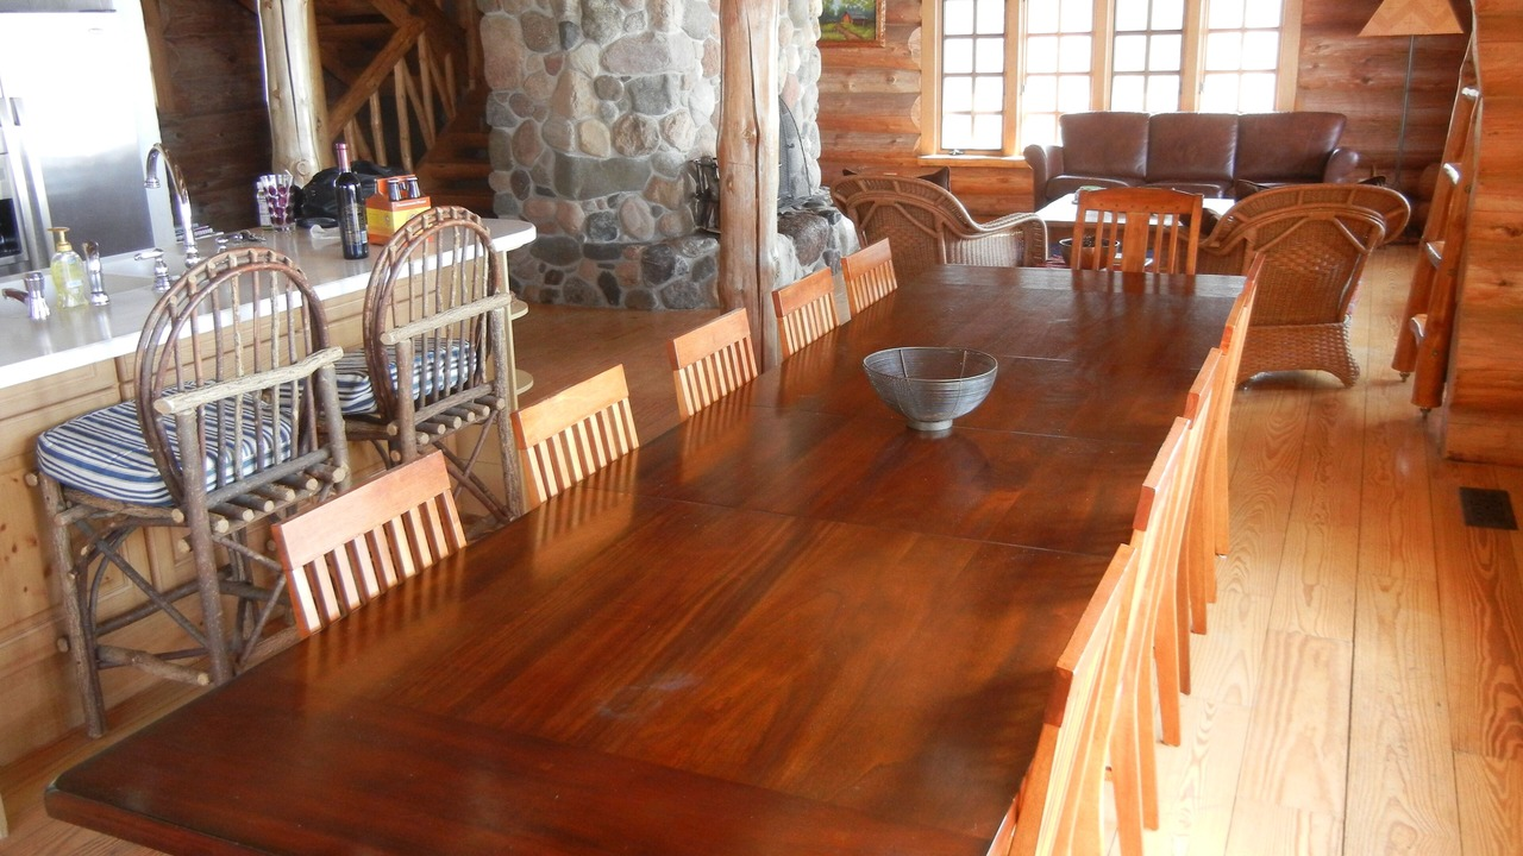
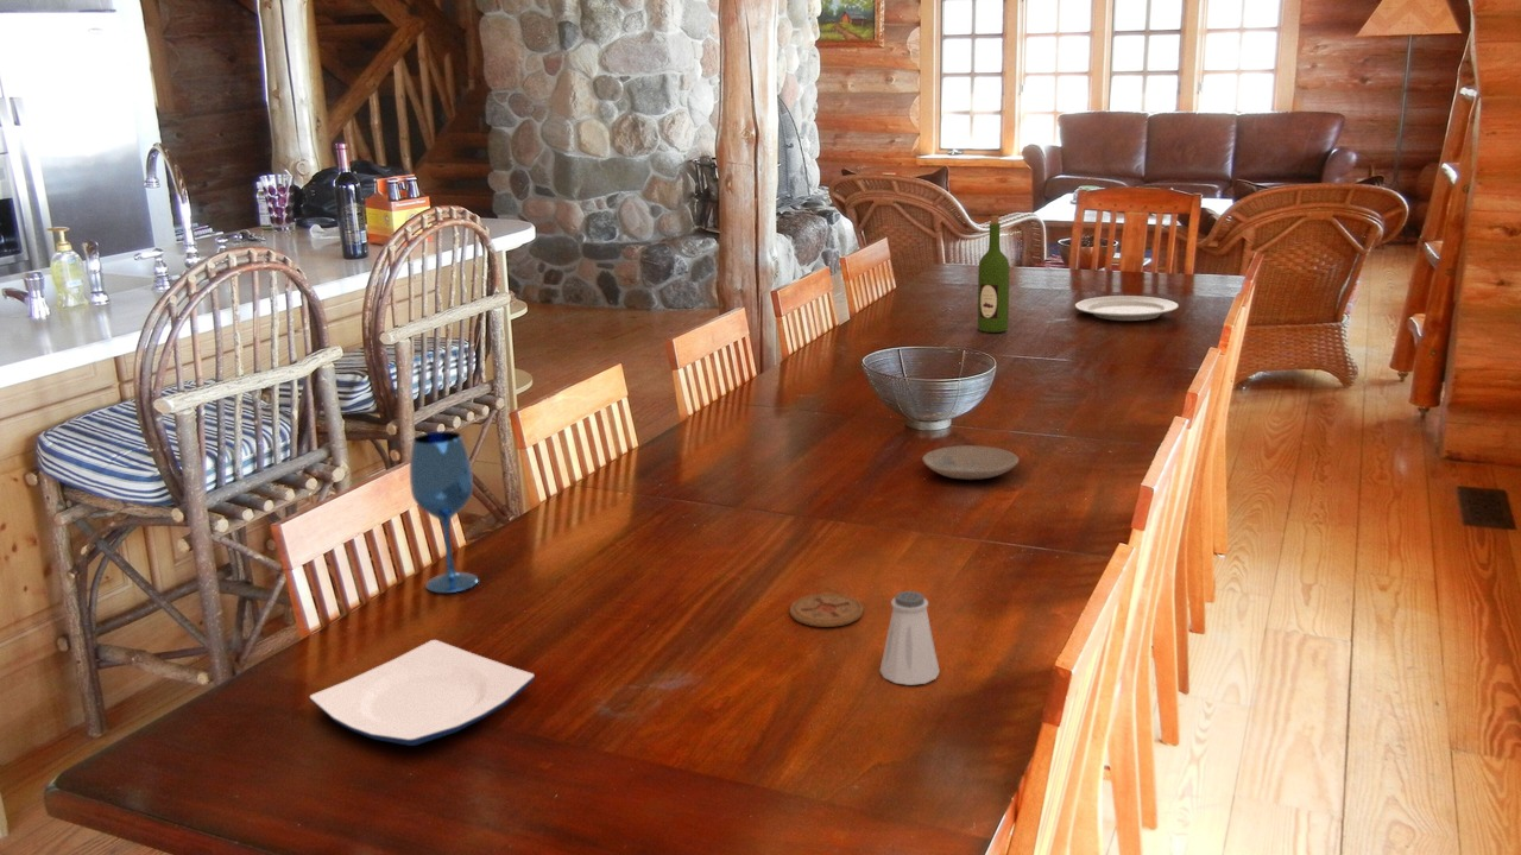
+ wine bottle (993, 273)
+ wineglass (444, 511)
+ plate (970, 464)
+ plate (424, 695)
+ chinaware (1125, 309)
+ saltshaker (909, 634)
+ coaster (826, 609)
